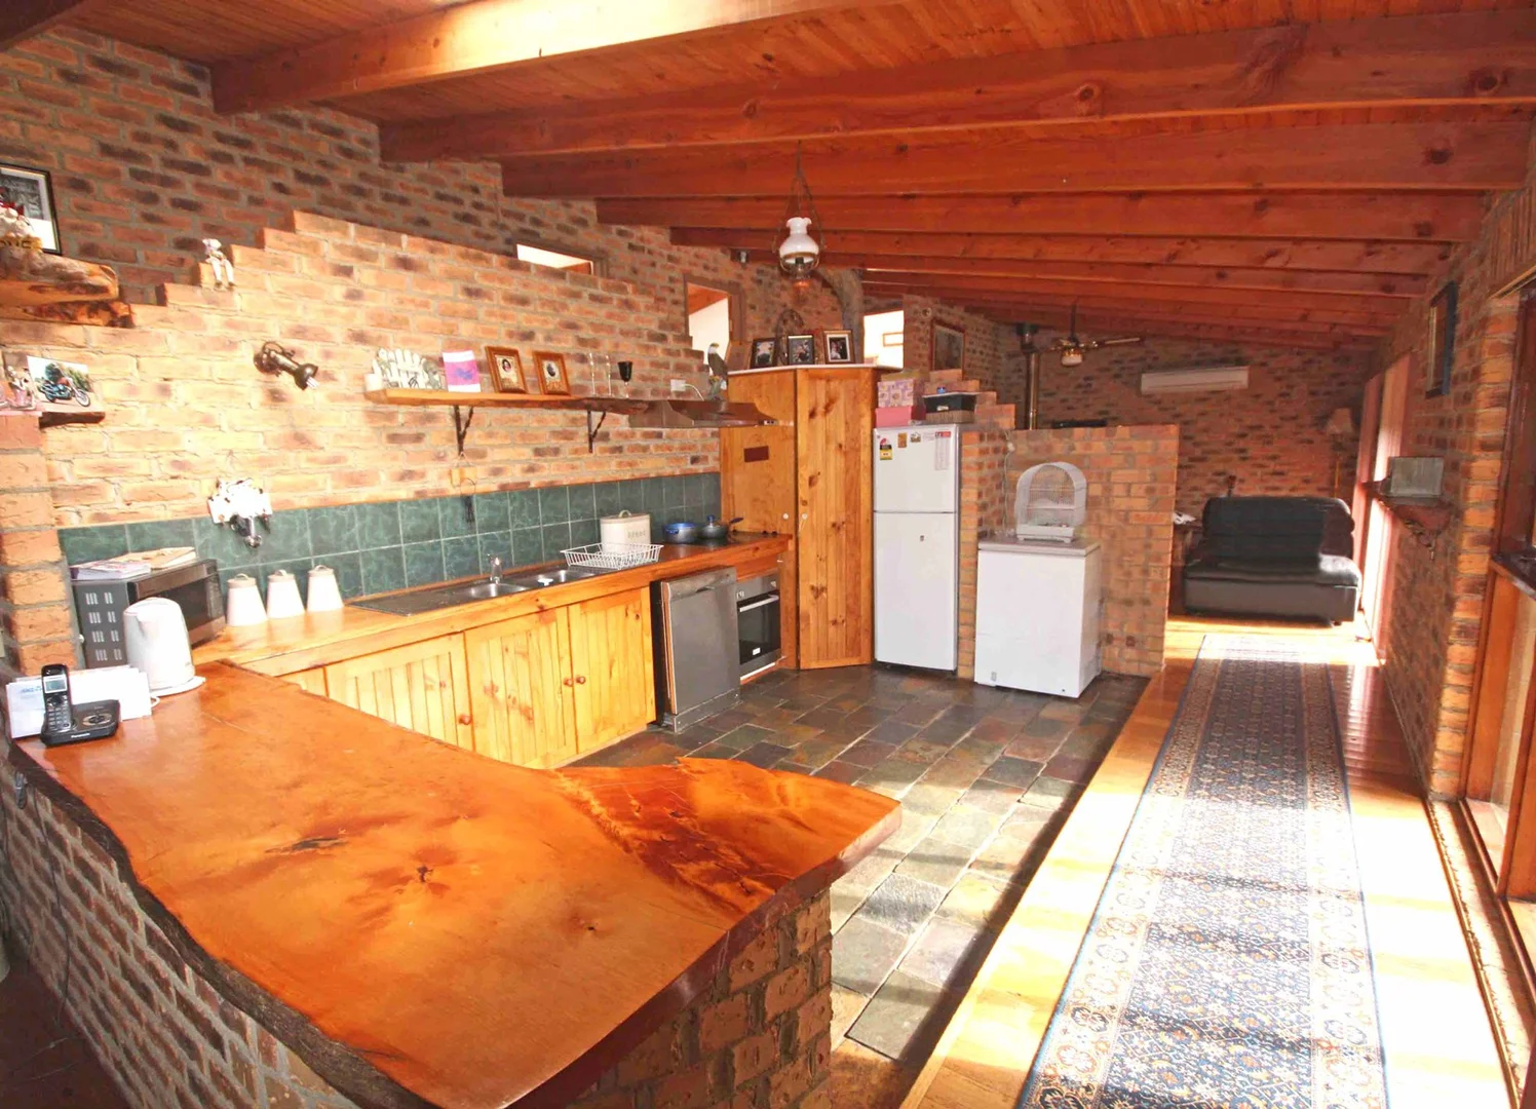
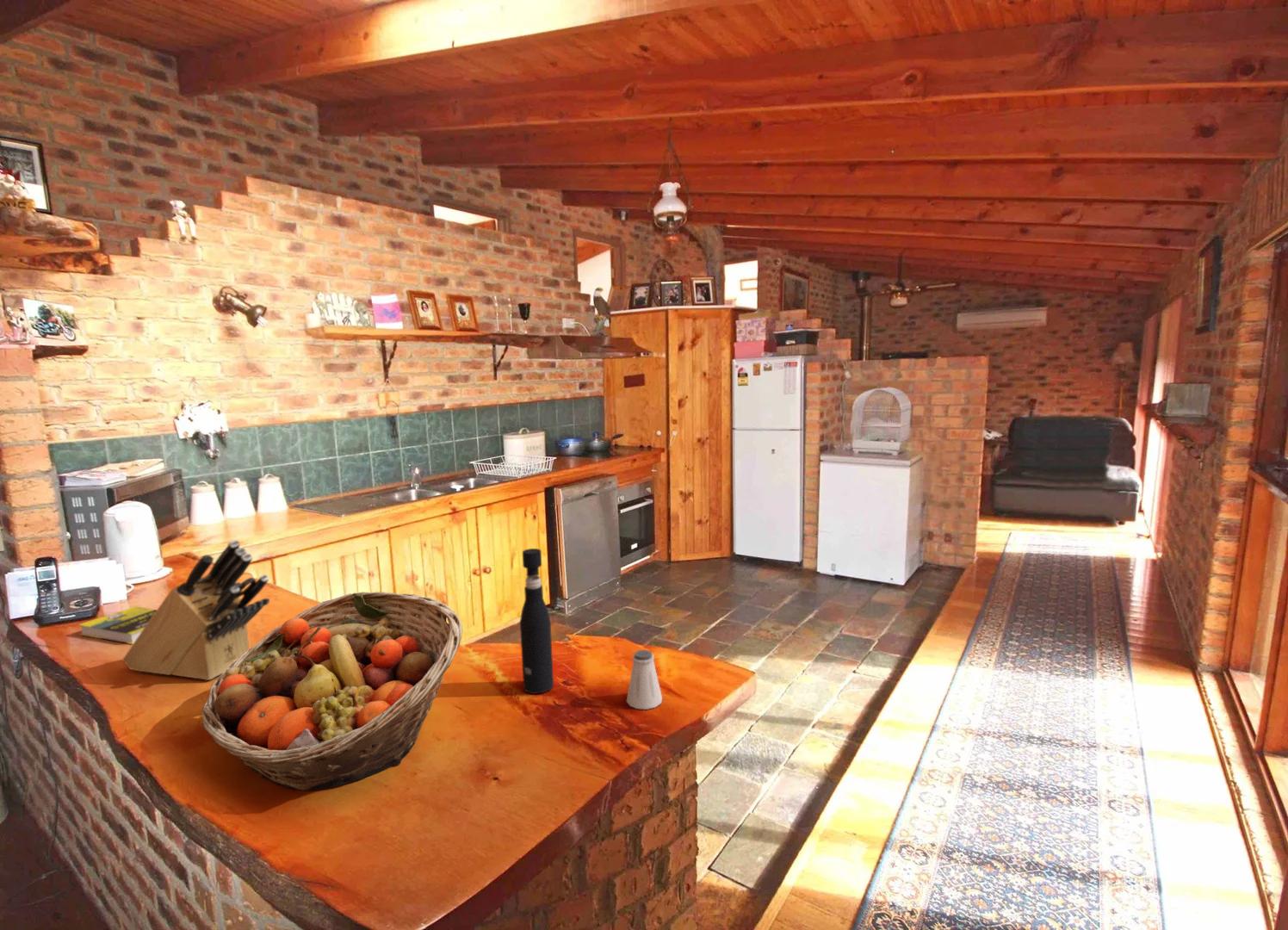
+ book (134, 623)
+ saltshaker (643, 677)
+ pepper grinder (535, 619)
+ knife block (195, 605)
+ fruit basket (339, 679)
